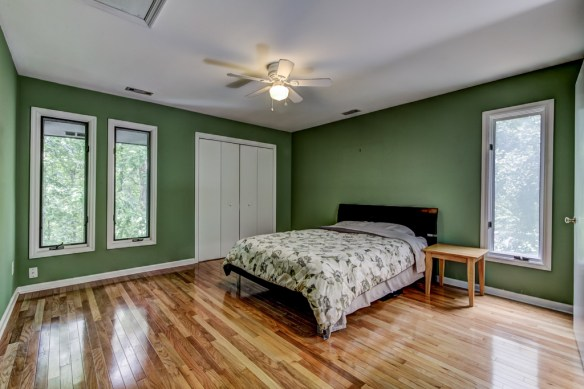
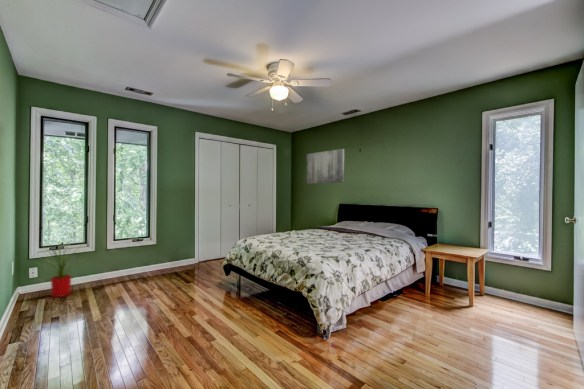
+ house plant (61, 265)
+ wall art (324, 167)
